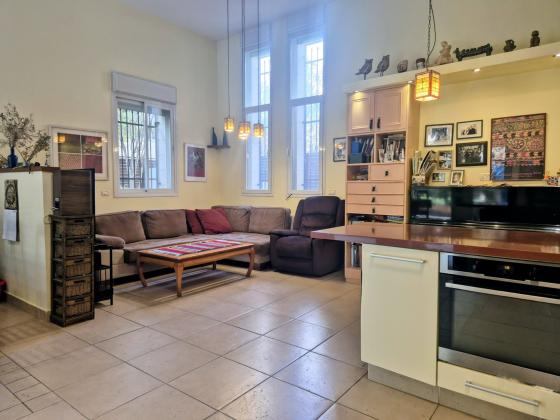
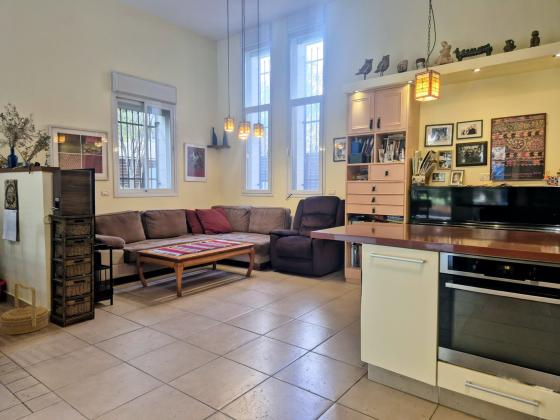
+ woven basket (24, 306)
